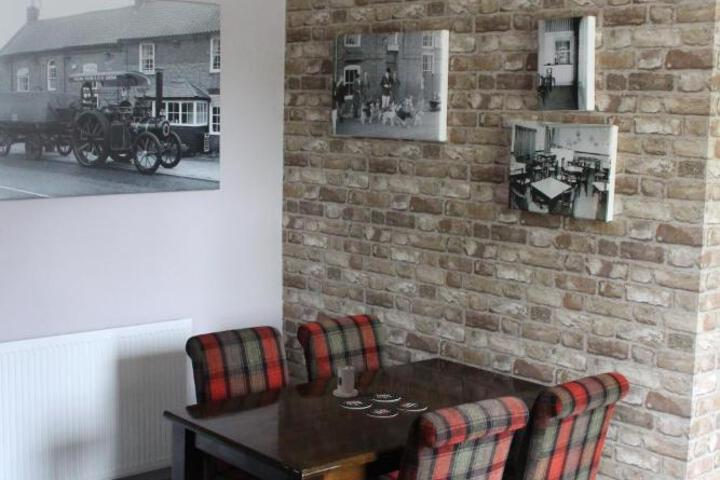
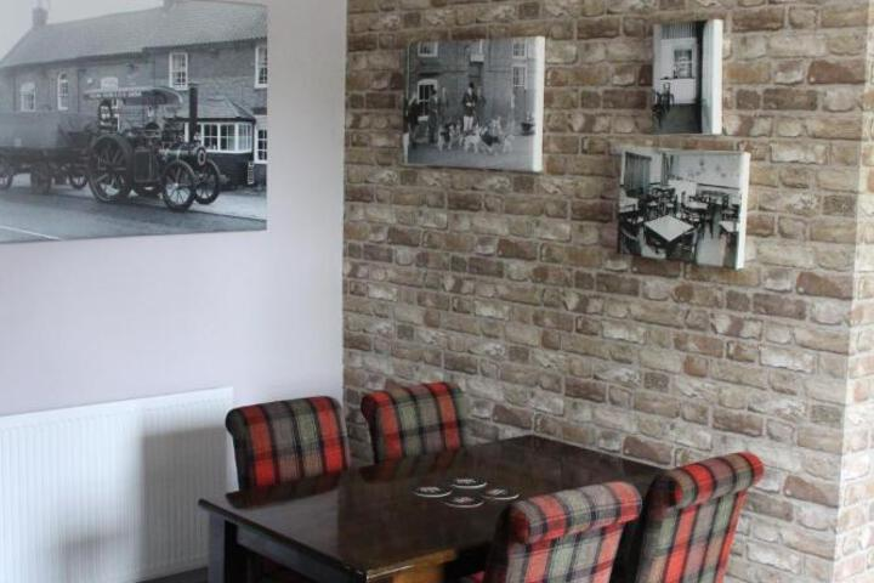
- candle (345, 379)
